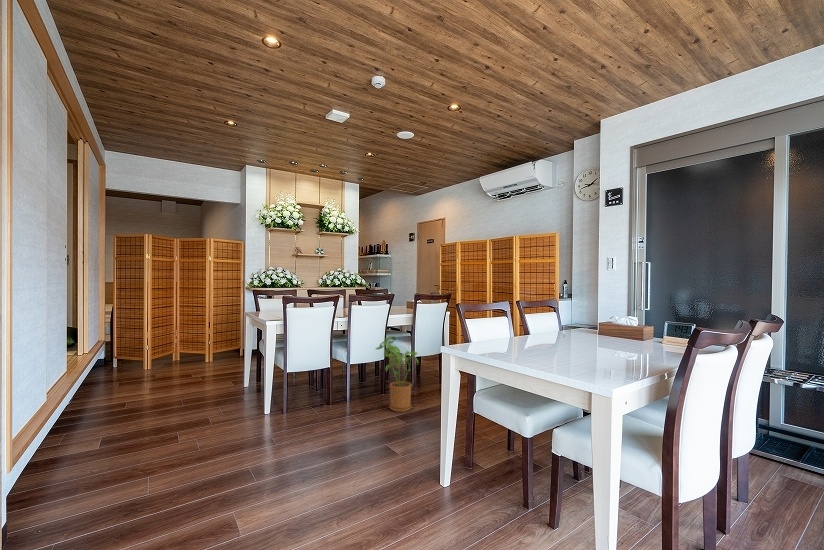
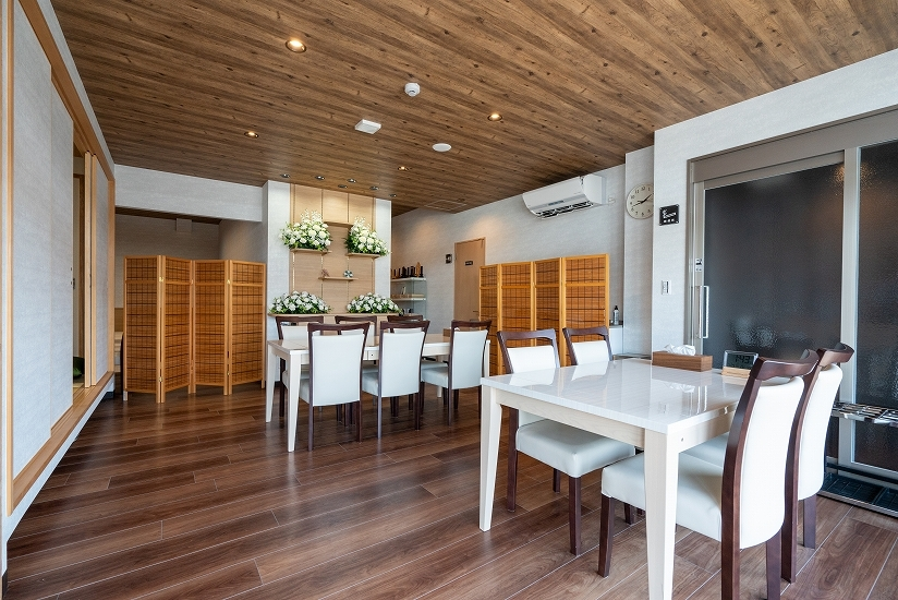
- house plant (398, 372)
